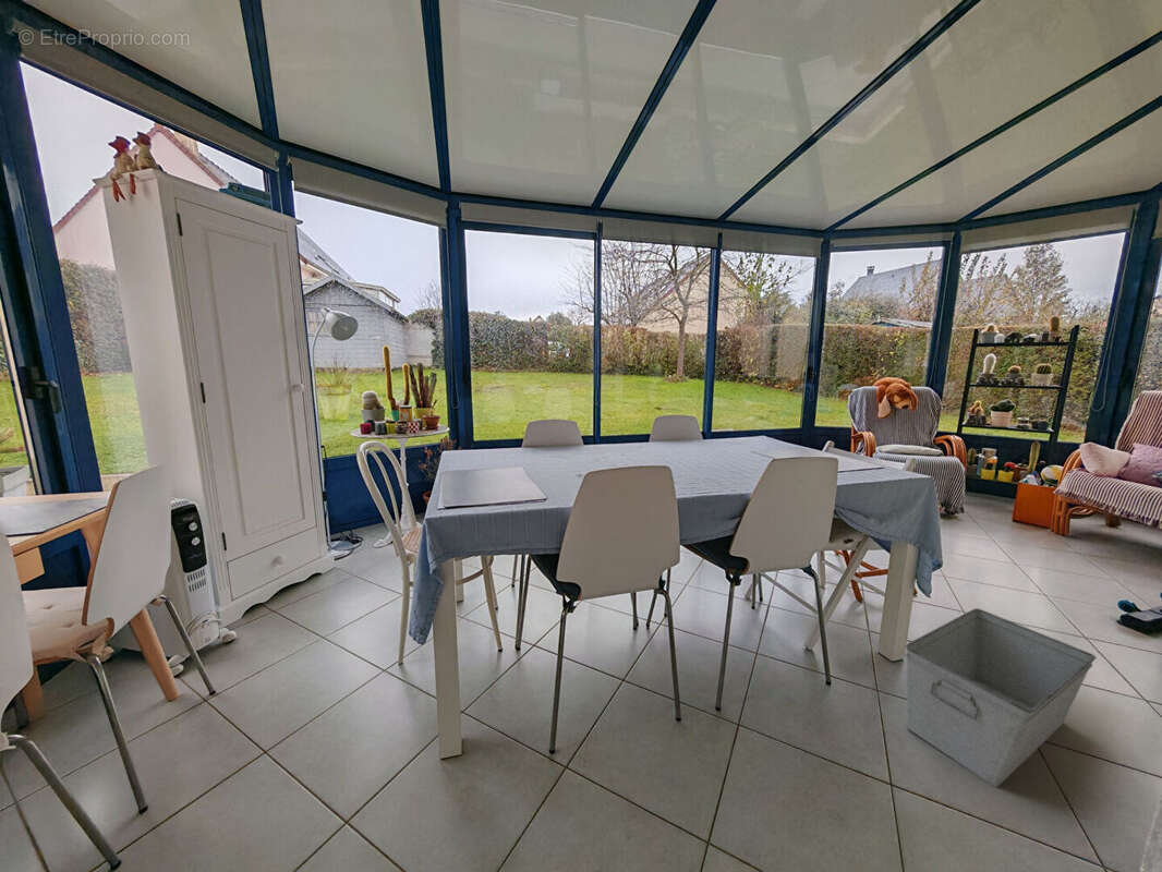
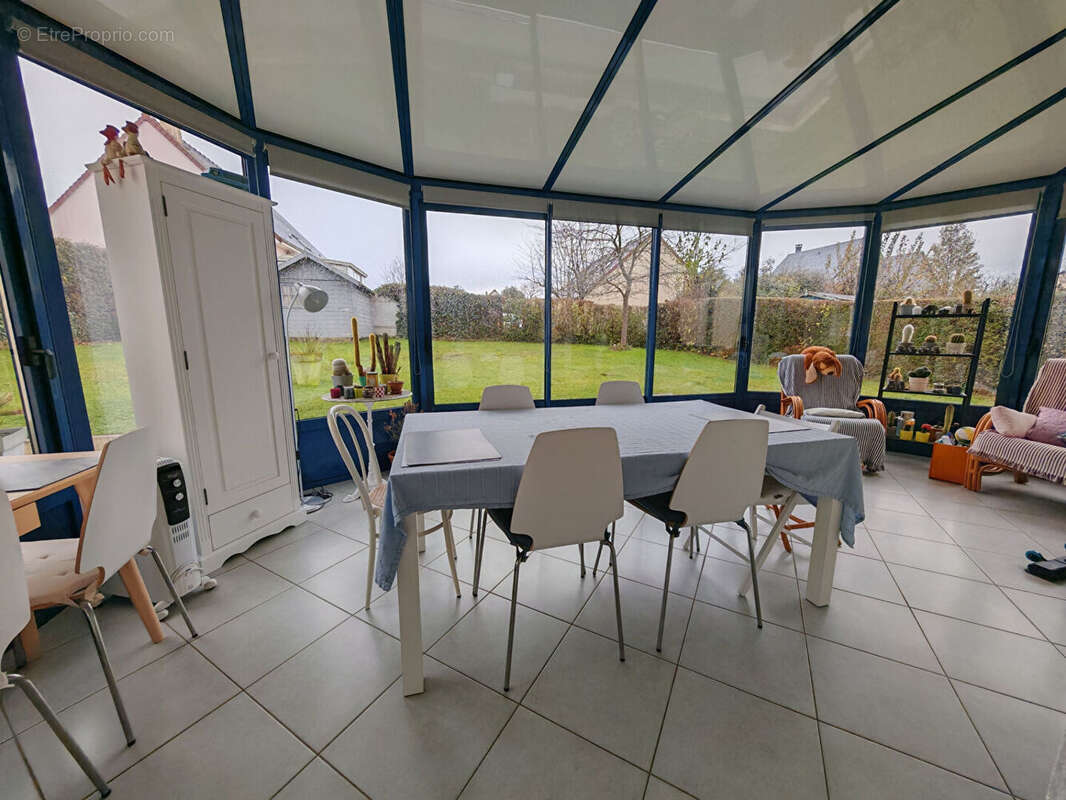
- storage bin (991, 688)
